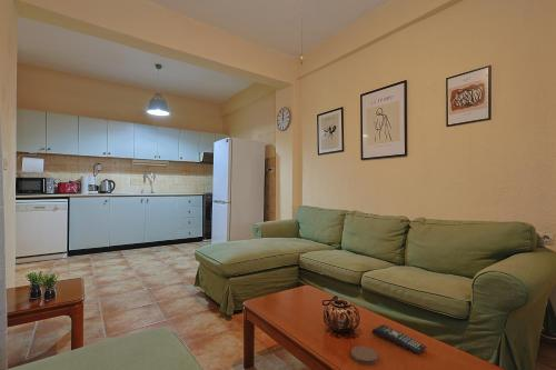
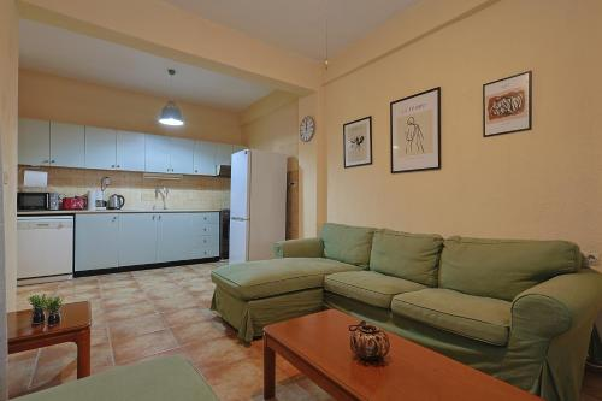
- remote control (397, 338)
- coaster (364, 354)
